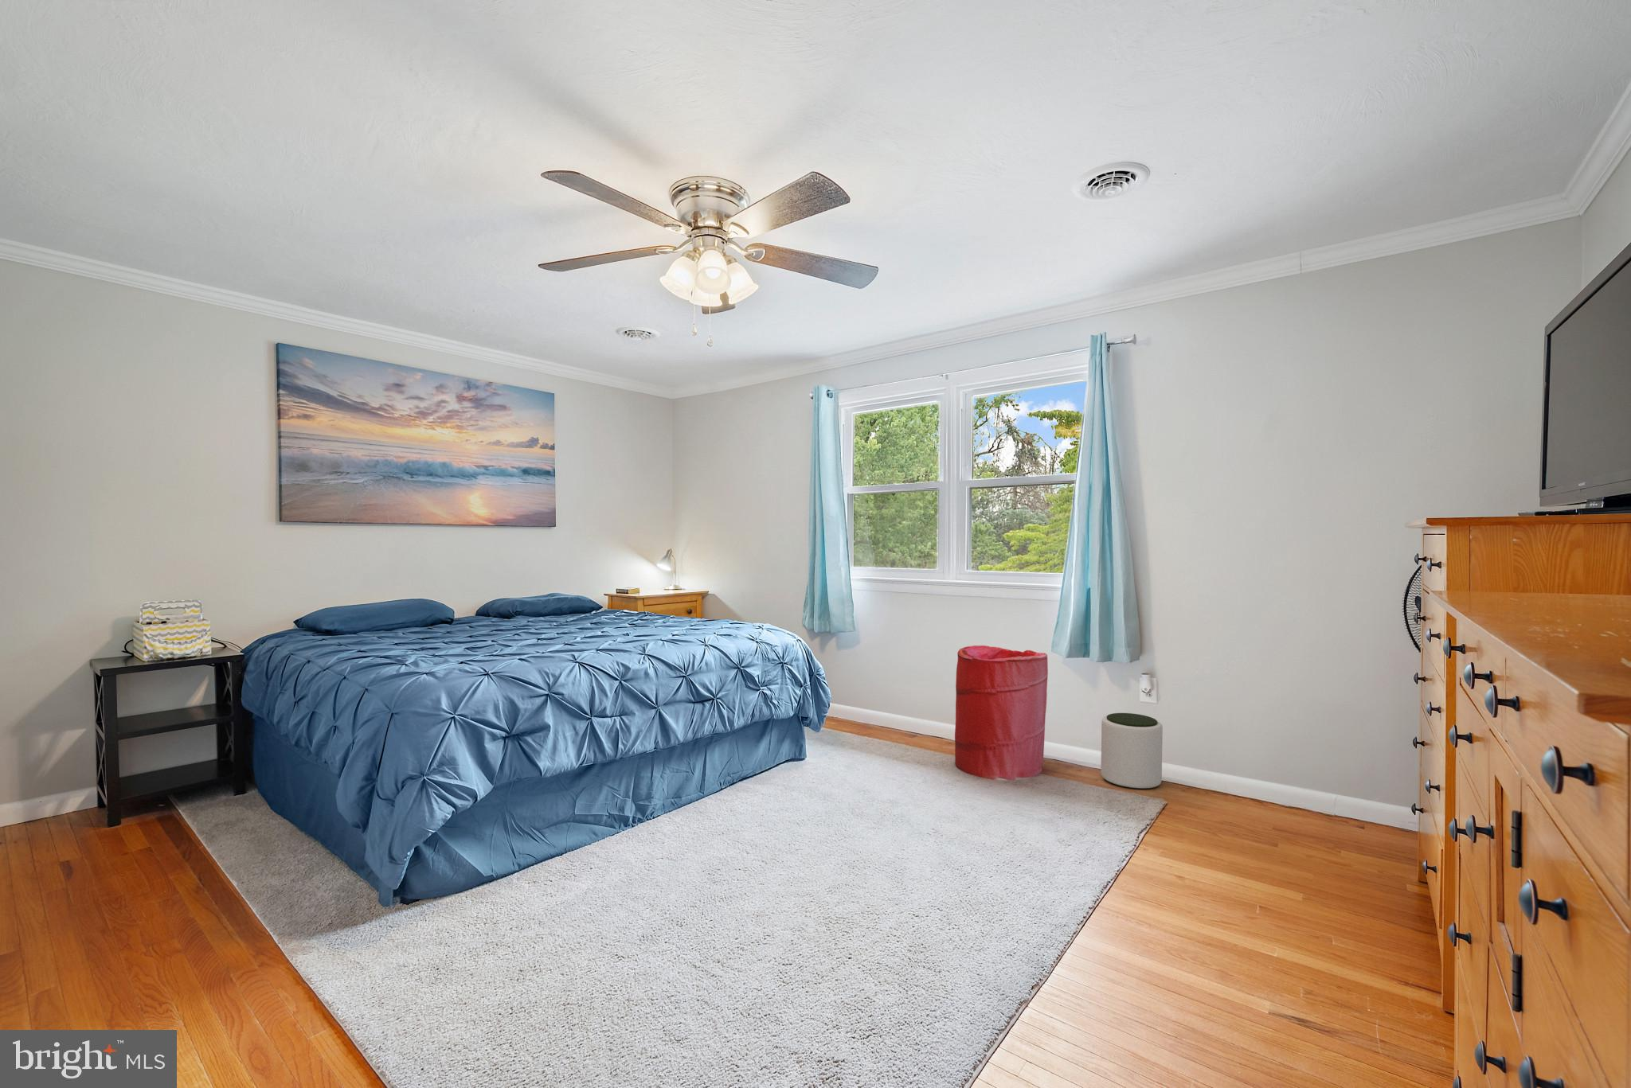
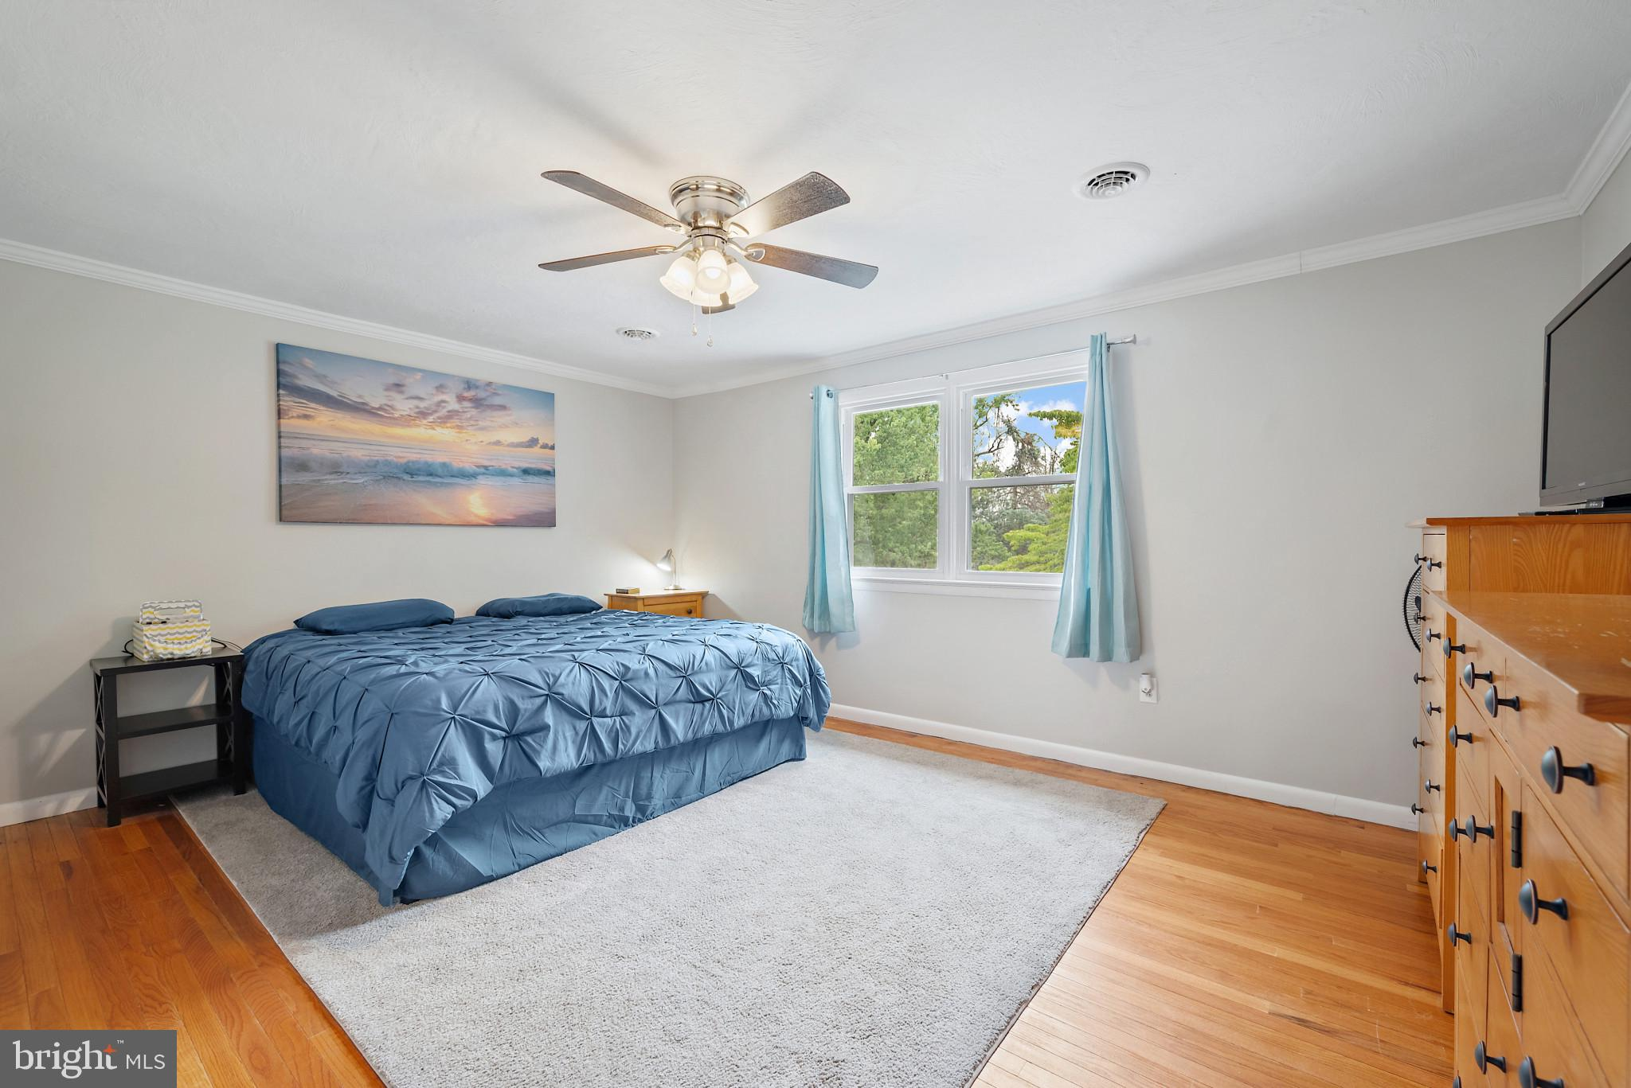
- laundry hamper (1001, 707)
- plant pot (1131, 749)
